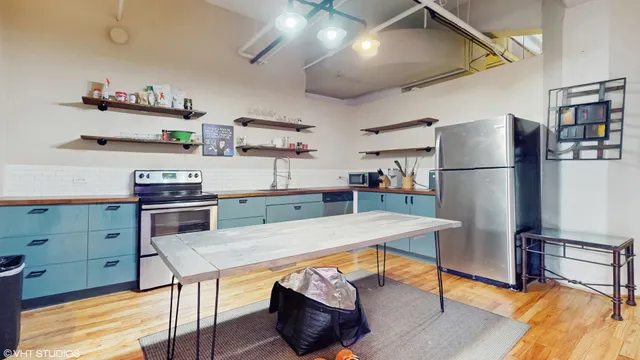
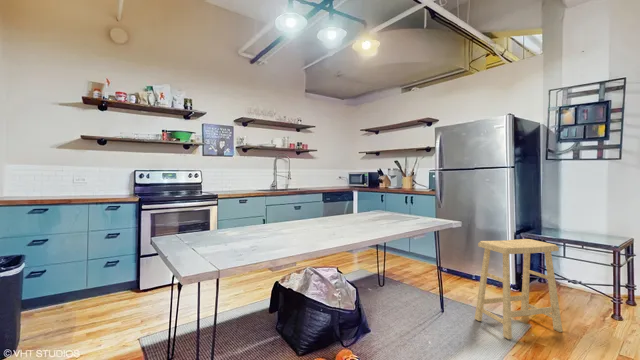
+ stool (522, 283)
